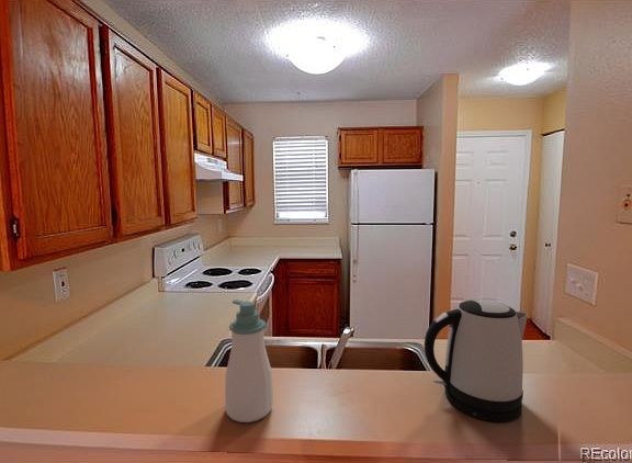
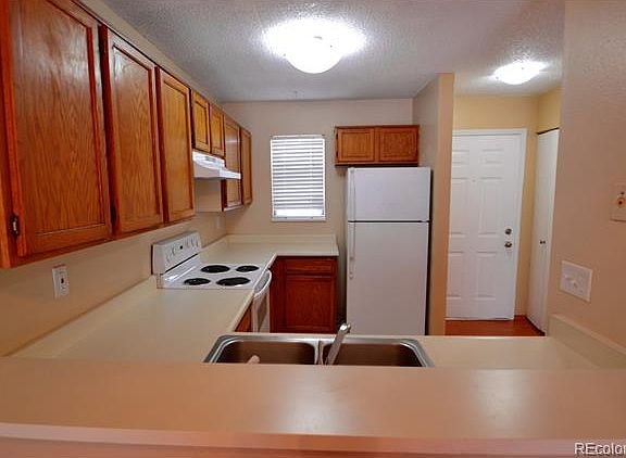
- kettle (473, 351)
- soap bottle (248, 357)
